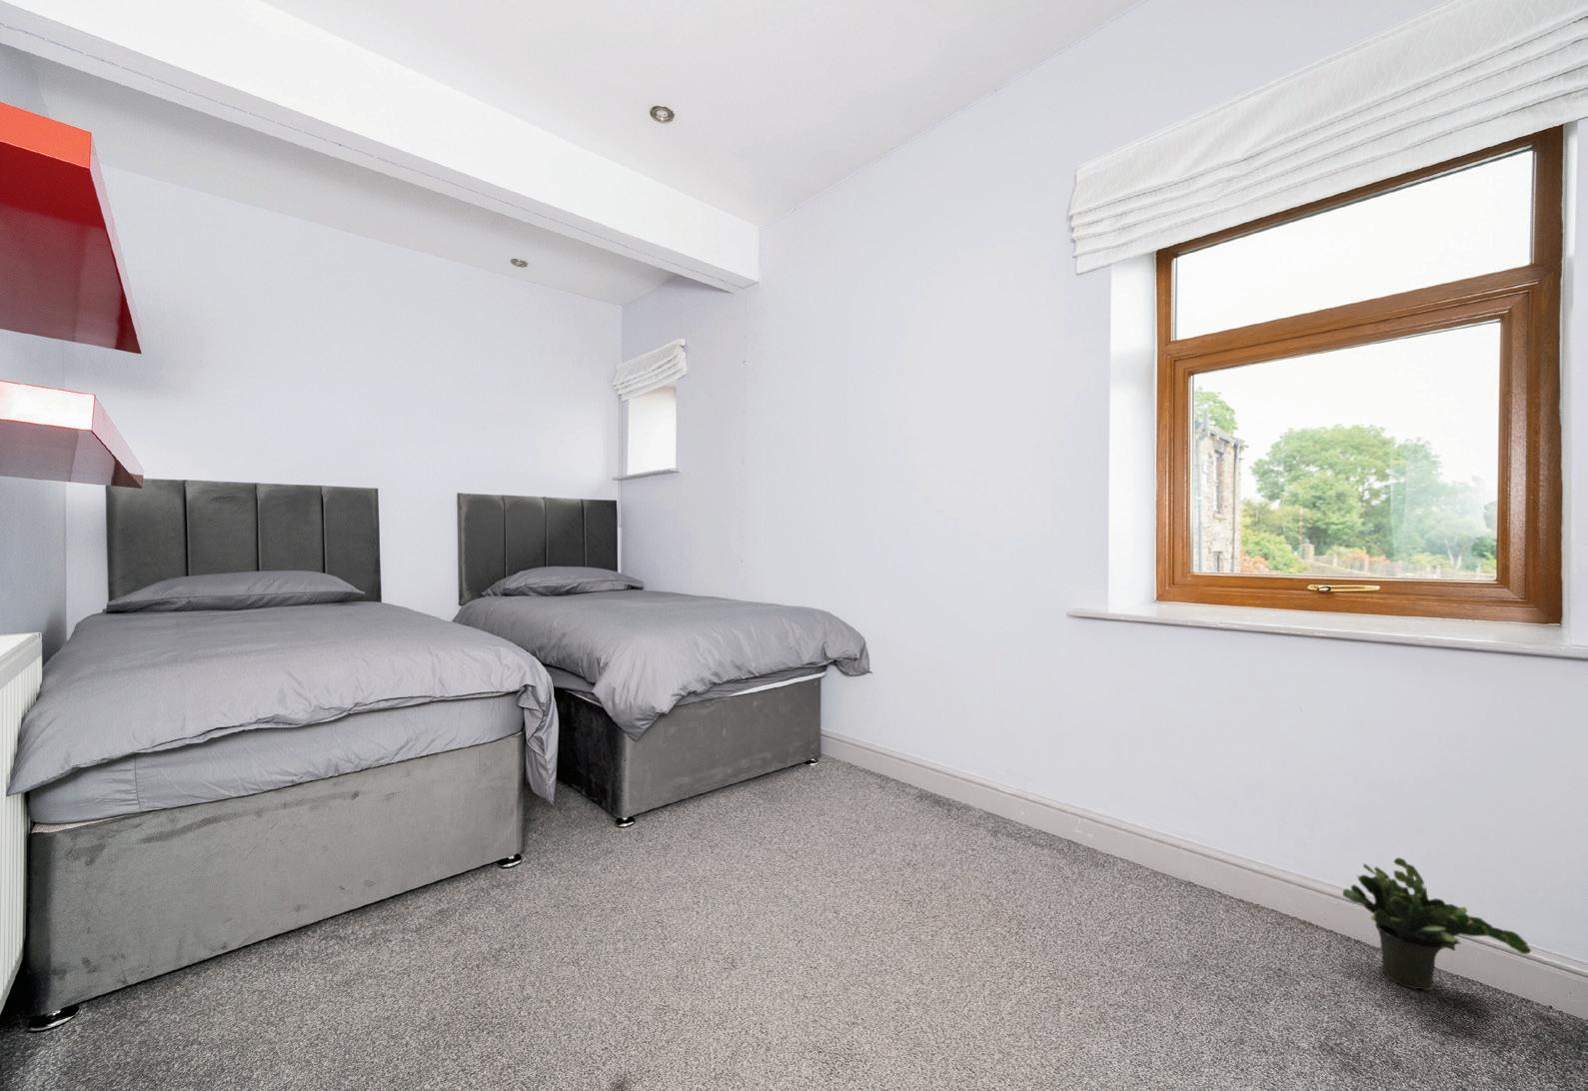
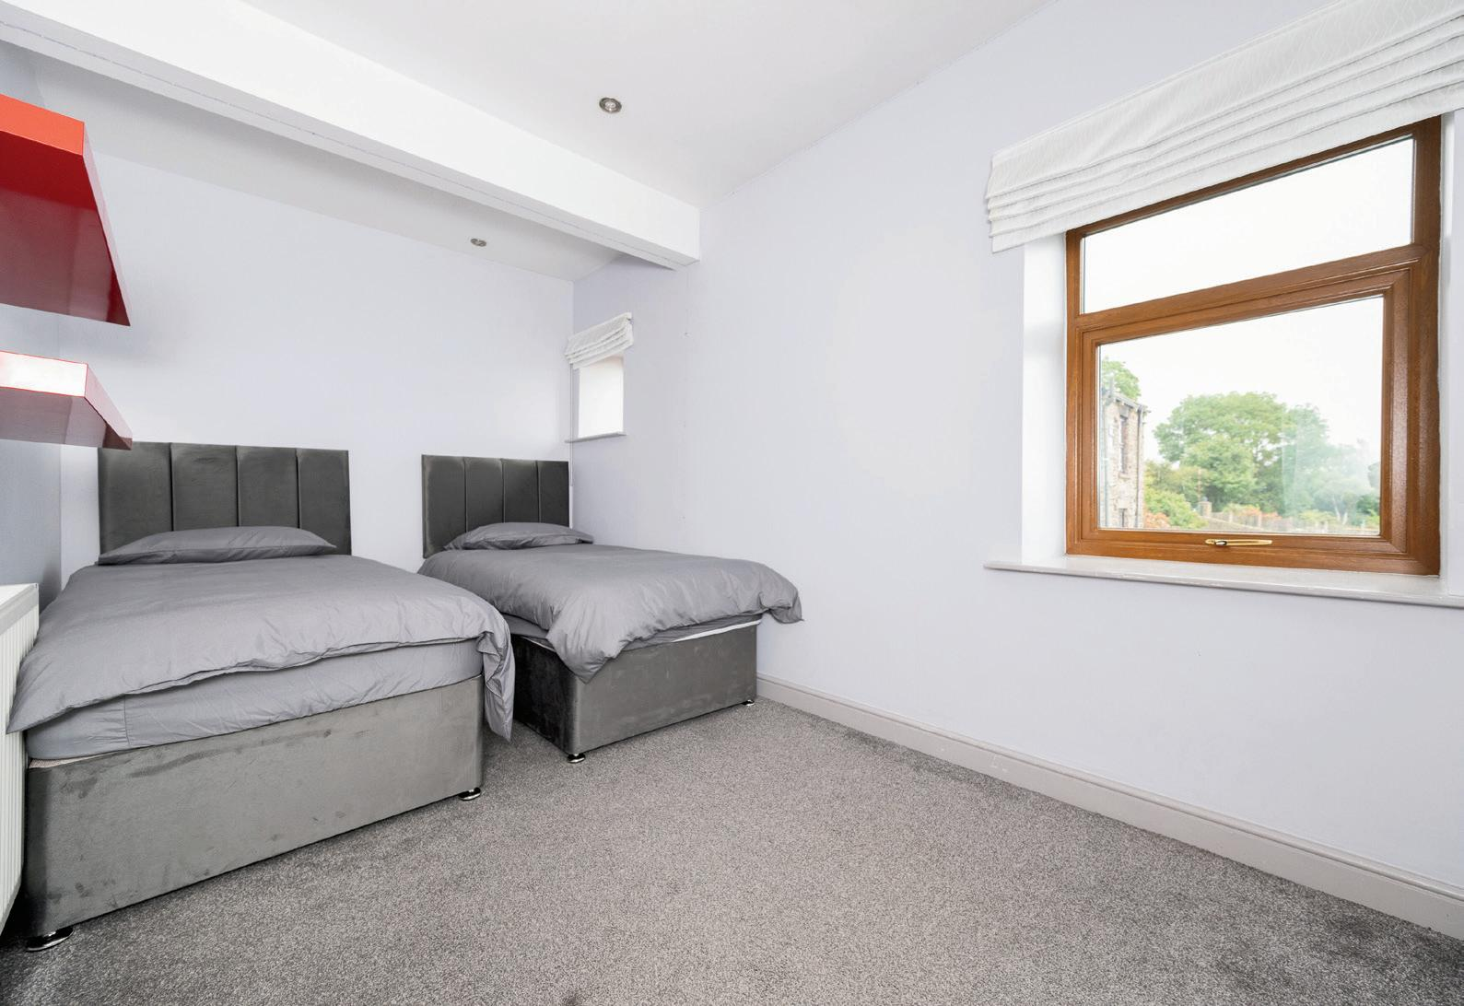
- potted plant (1428, 926)
